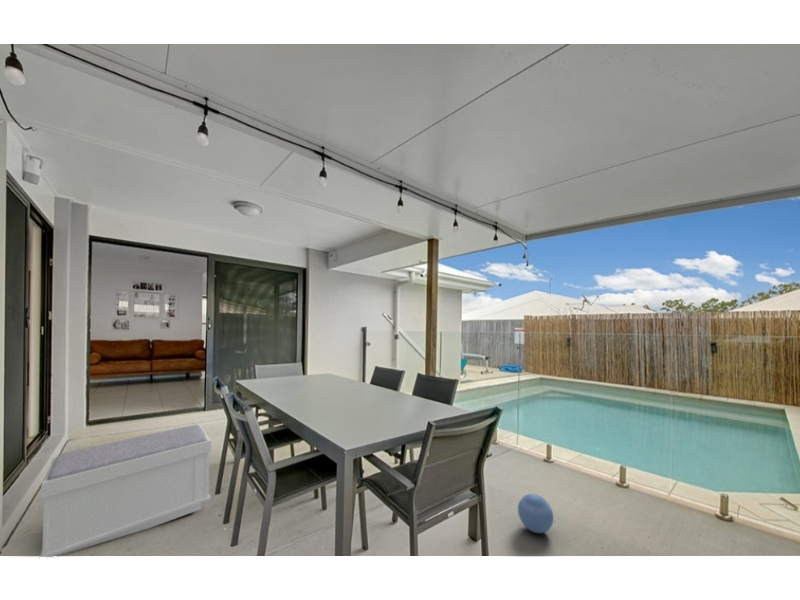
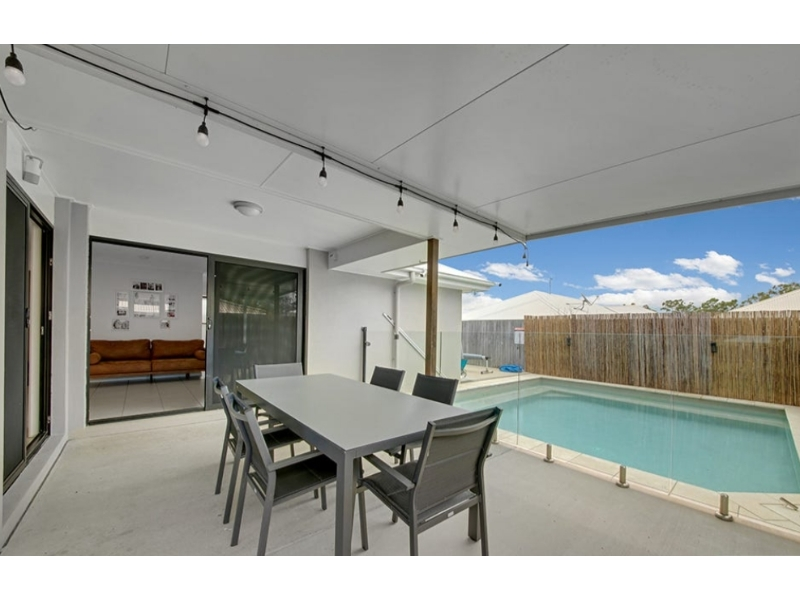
- bench (136, 481)
- ball (535, 512)
